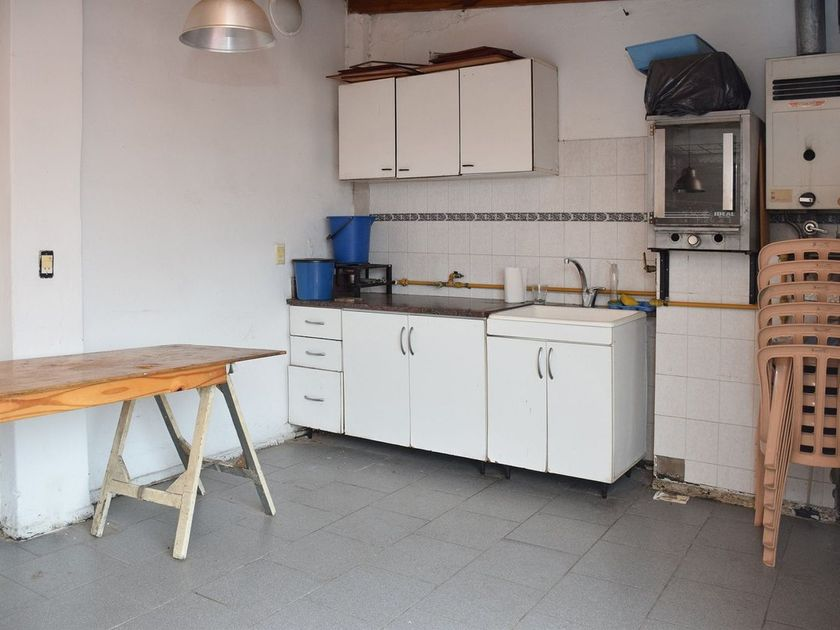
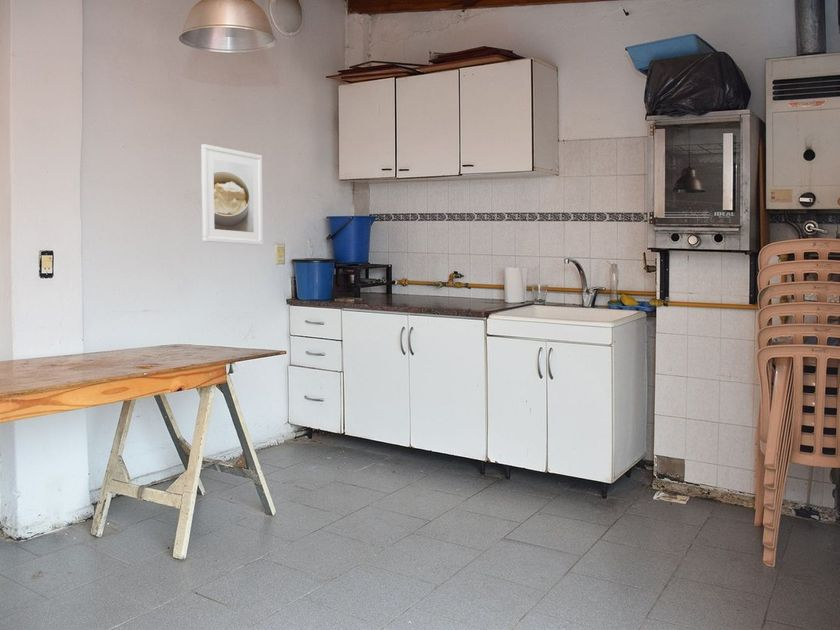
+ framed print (233, 196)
